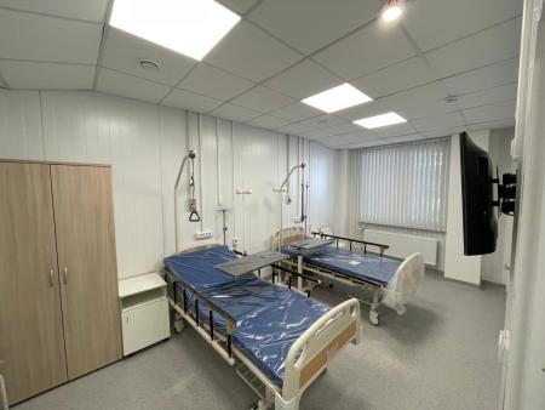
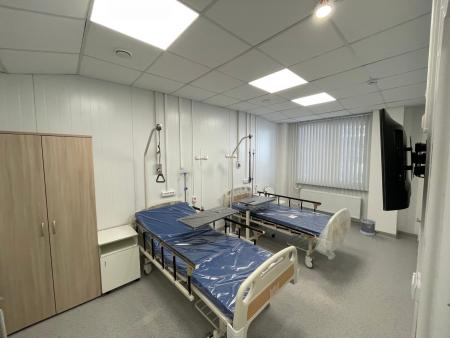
+ wastebasket (367, 227)
